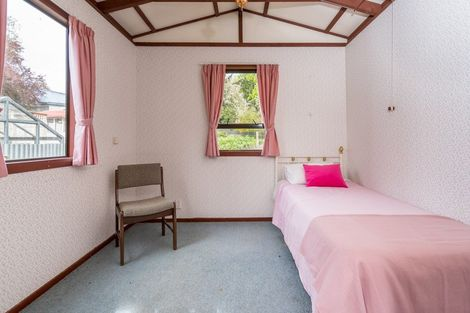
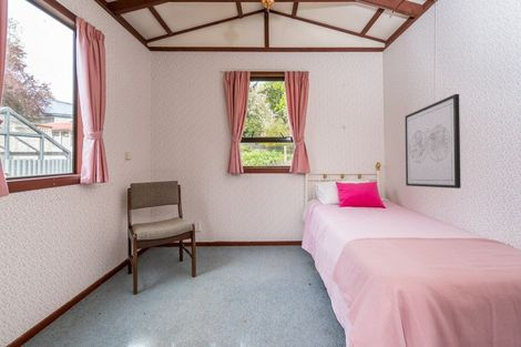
+ wall art (428, 146)
